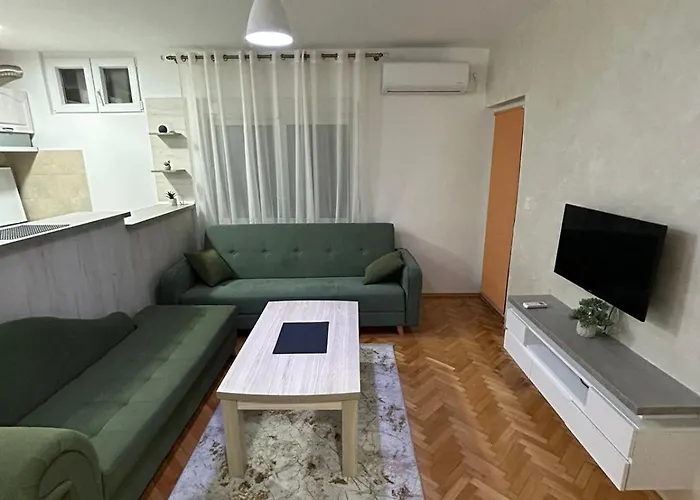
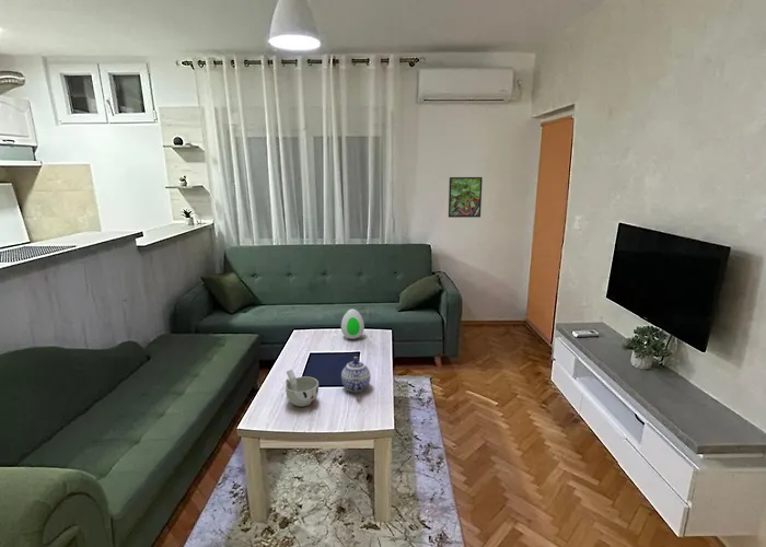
+ cup (299, 386)
+ teapot (356, 373)
+ decorative egg (352, 324)
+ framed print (465, 197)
